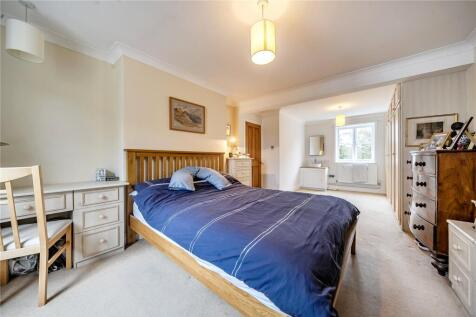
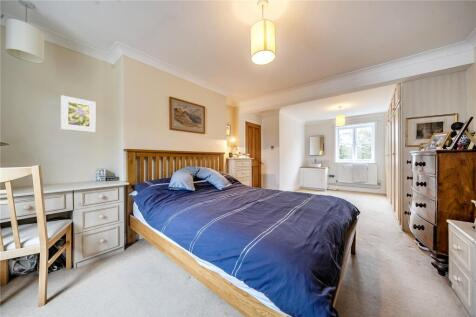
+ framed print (79, 114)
